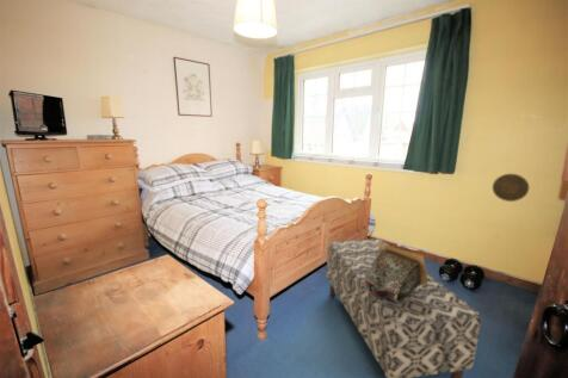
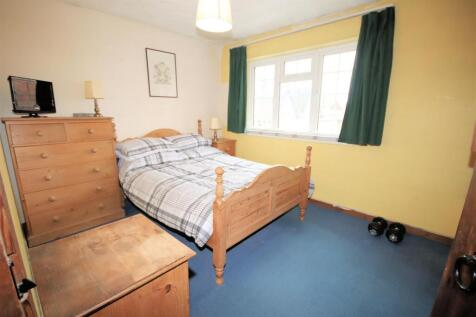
- tote bag (396, 272)
- bench (383, 300)
- decorative plate (510, 187)
